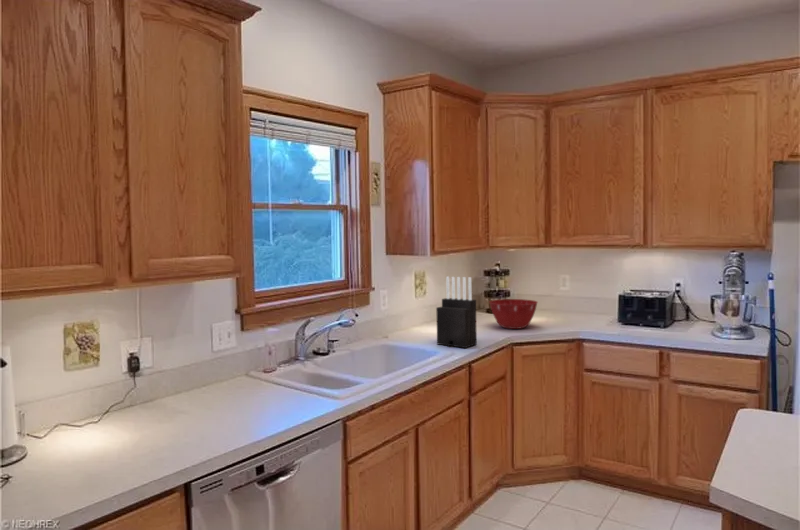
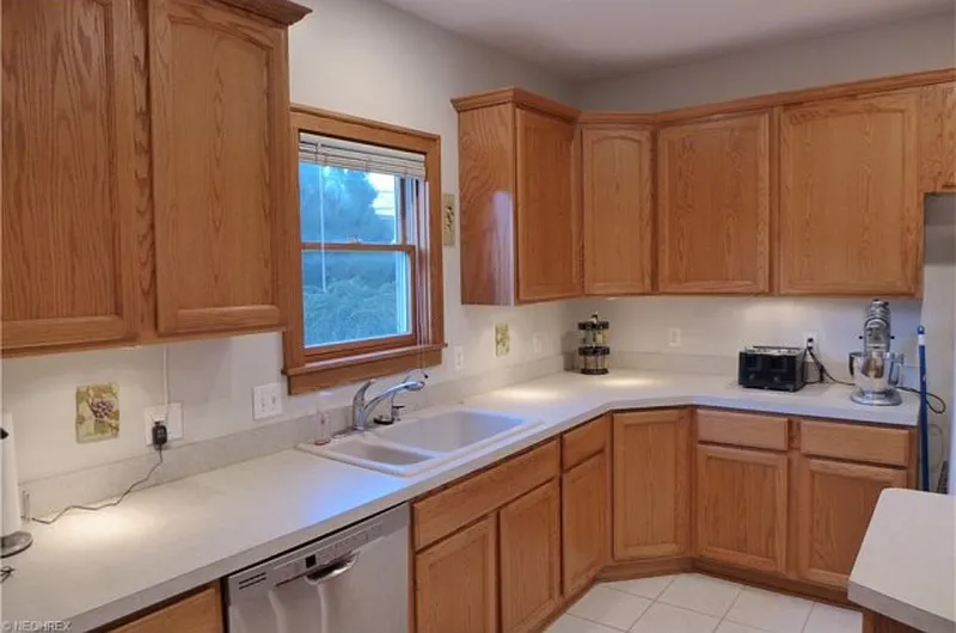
- knife block (455, 311)
- mixing bowl (513, 314)
